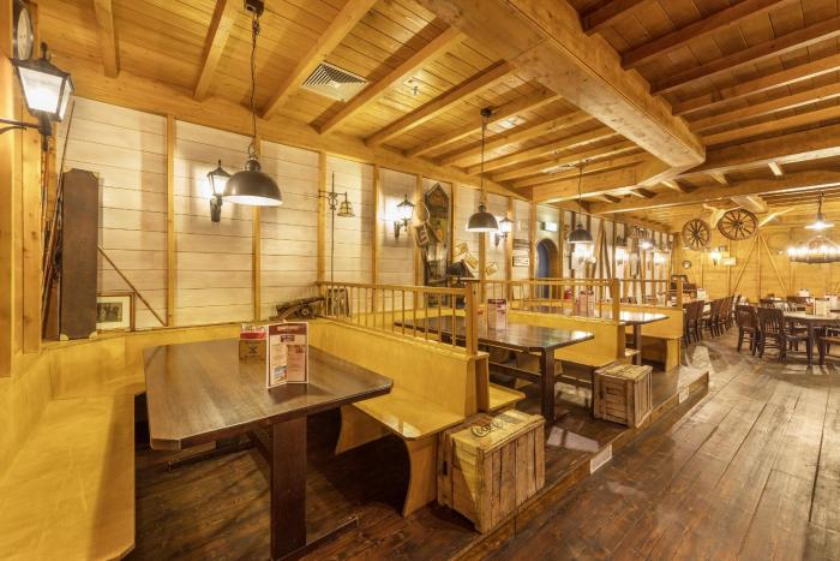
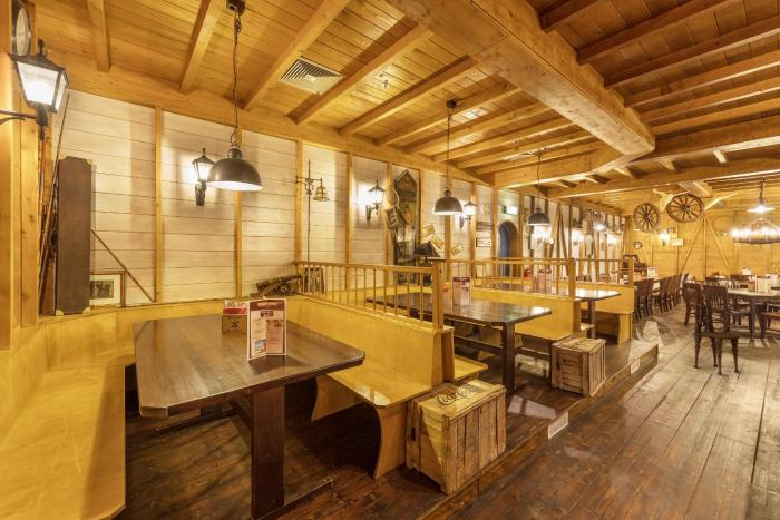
+ dining chair (715, 335)
